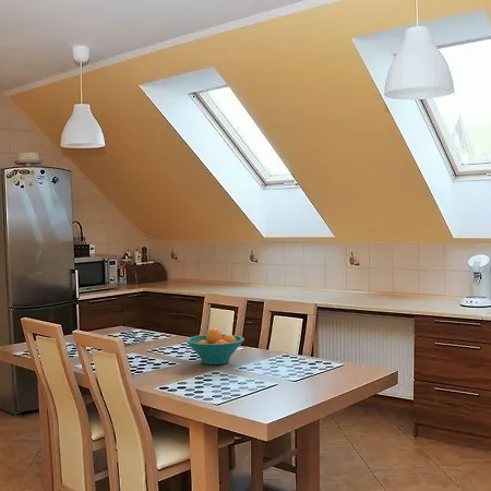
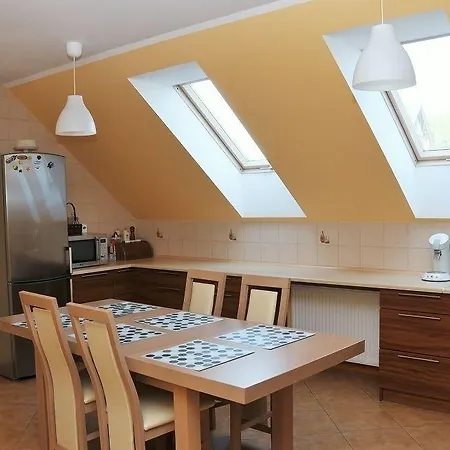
- fruit bowl (215, 345)
